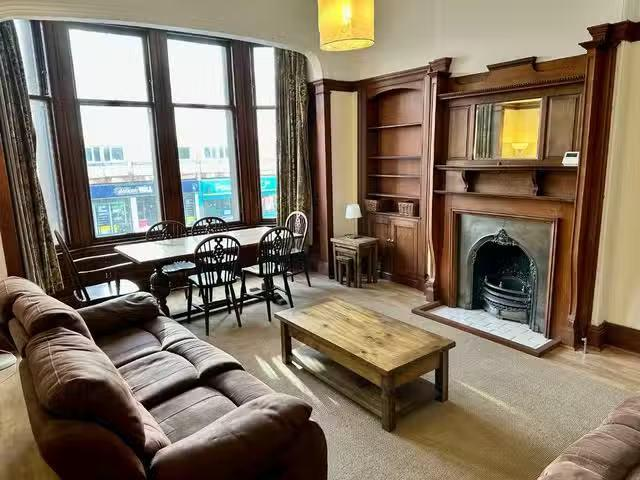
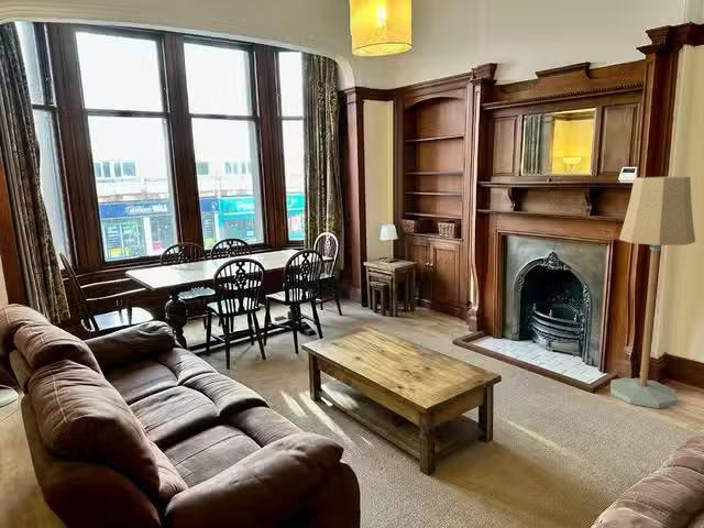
+ floor lamp (651, 289)
